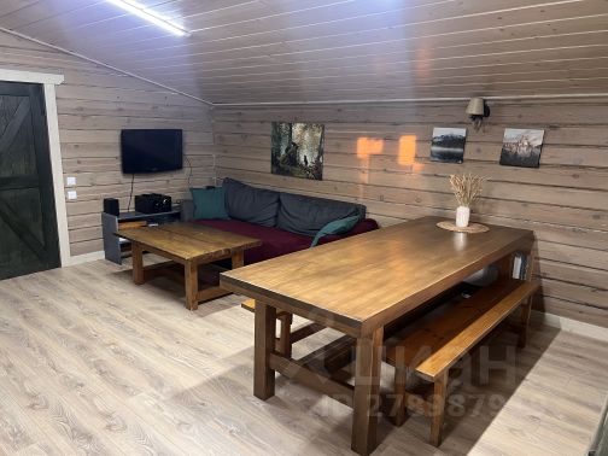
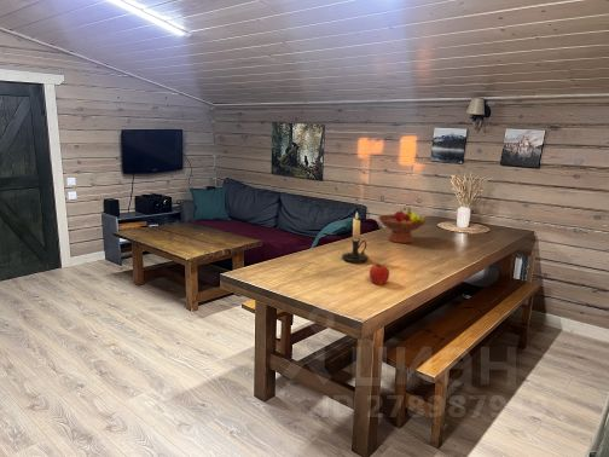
+ fruit bowl (401, 225)
+ apple (379, 273)
+ candle holder (358, 235)
